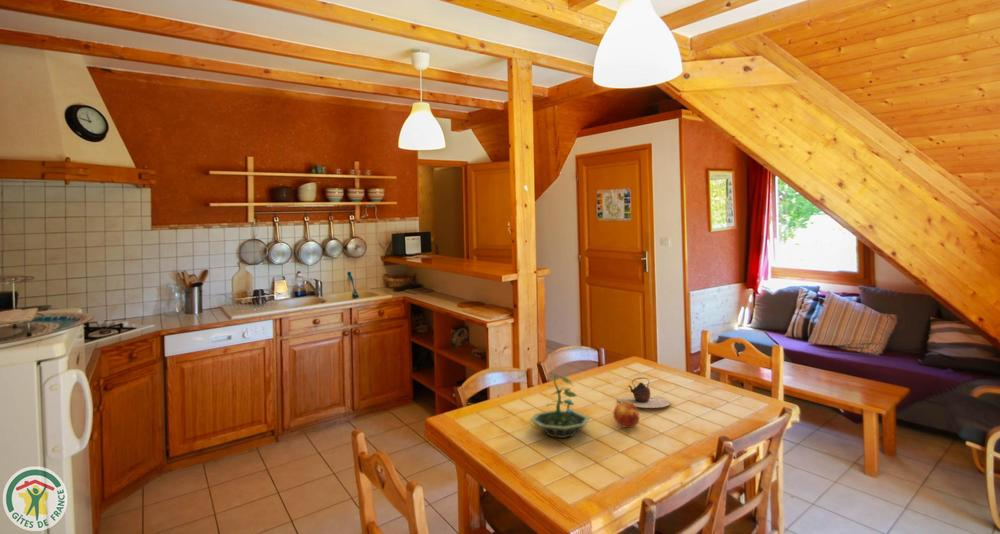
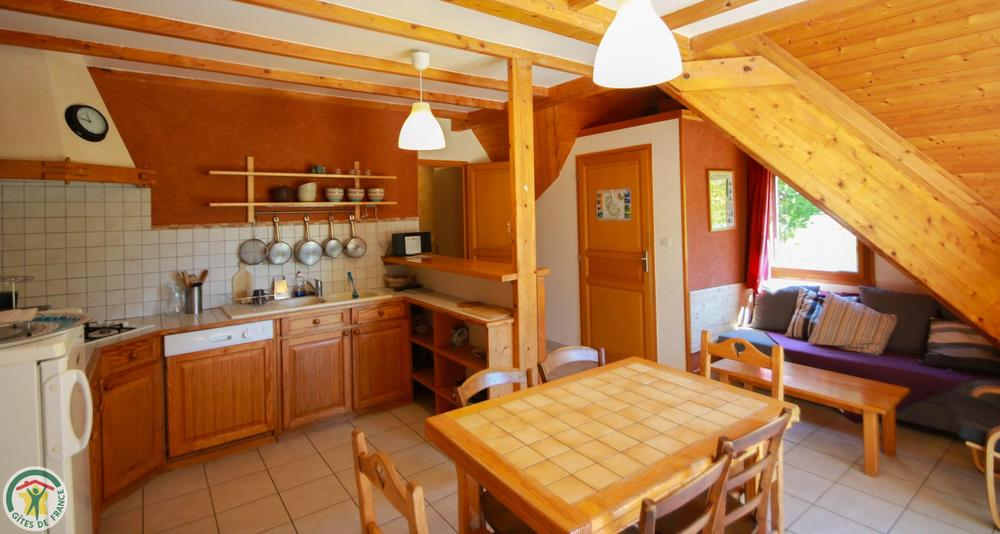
- teapot (643, 389)
- fruit (626, 414)
- terrarium (557, 386)
